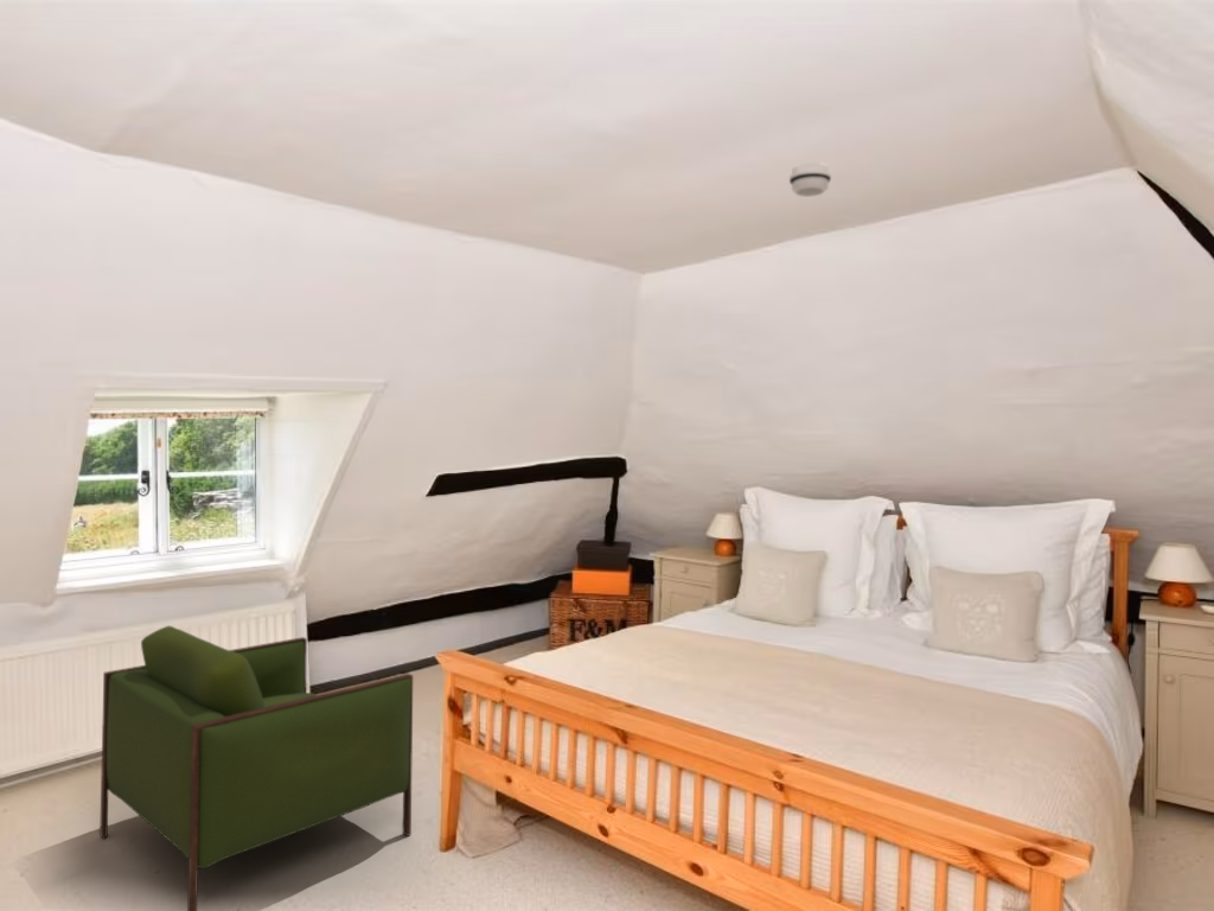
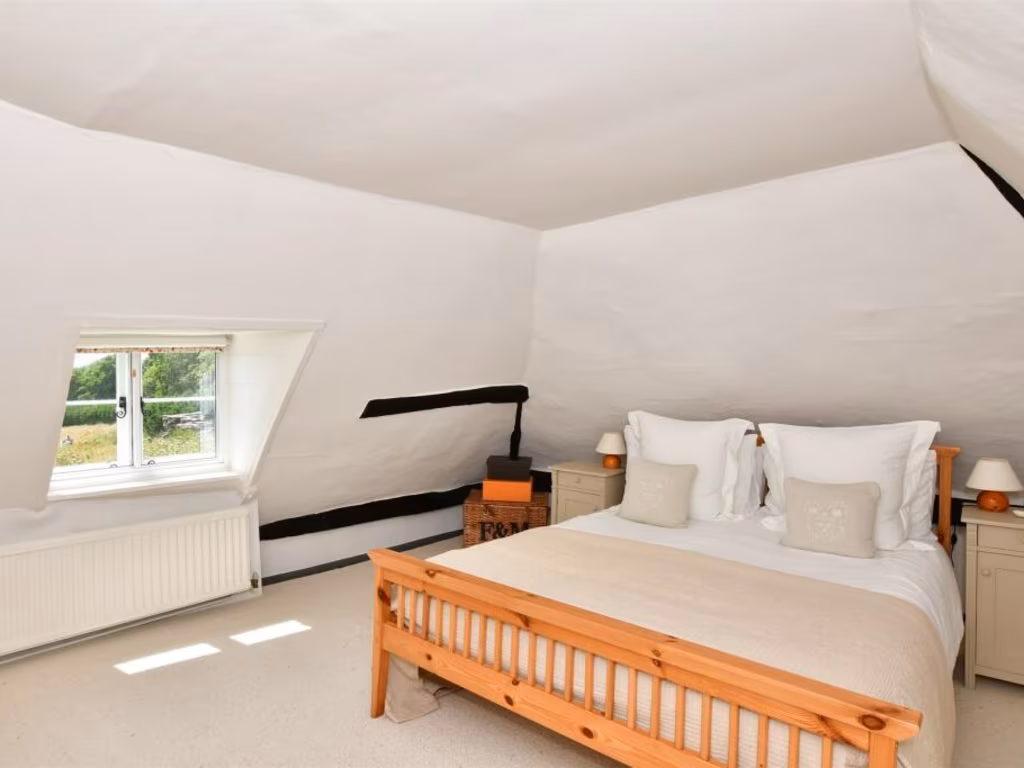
- armchair (256, 732)
- smoke detector (810, 179)
